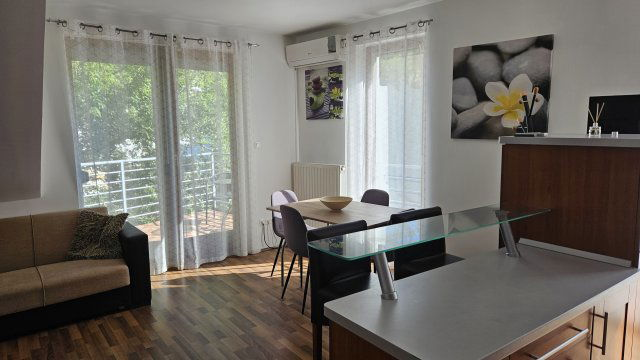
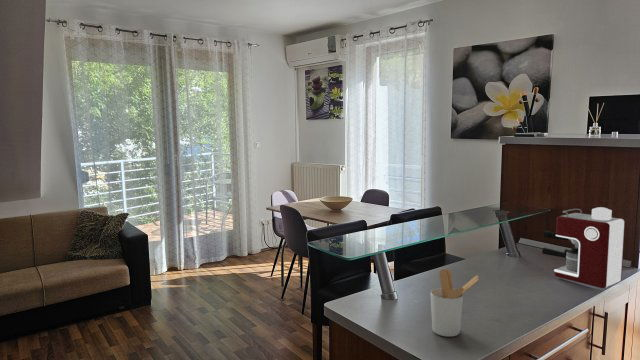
+ utensil holder (455, 302)
+ coffee maker (577, 241)
